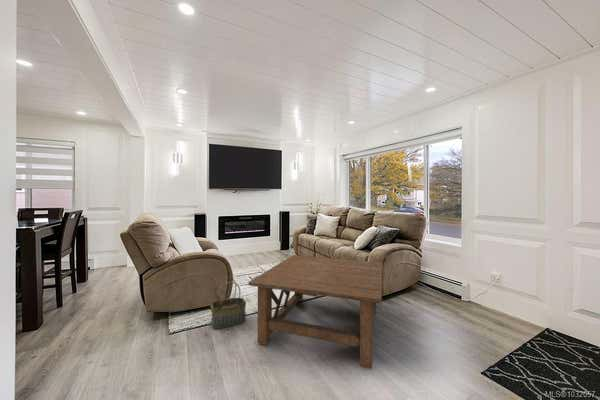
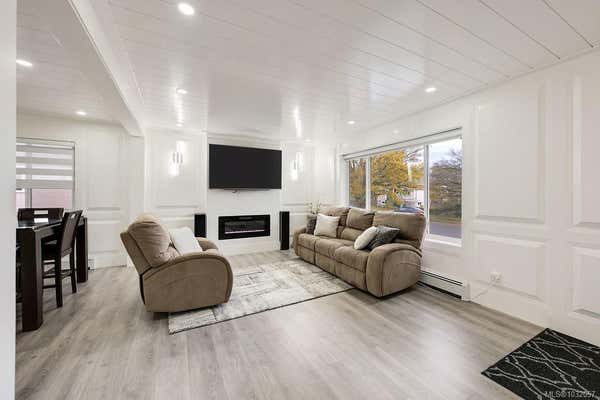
- basket (228, 300)
- coffee table (324, 295)
